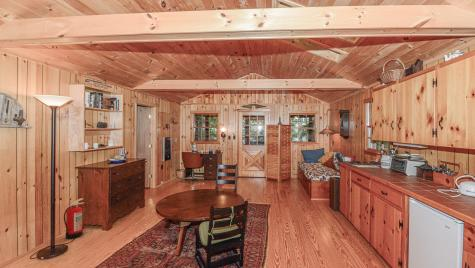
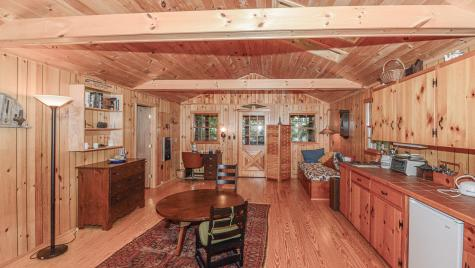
- fire extinguisher (74, 218)
